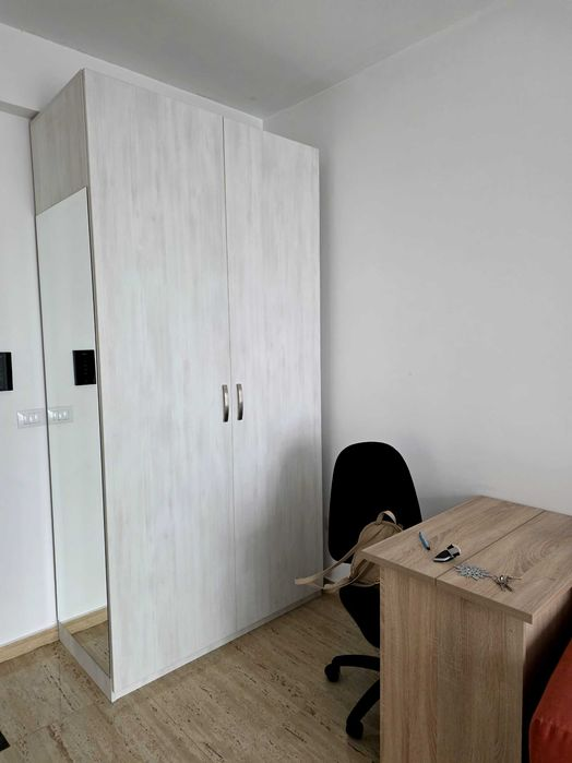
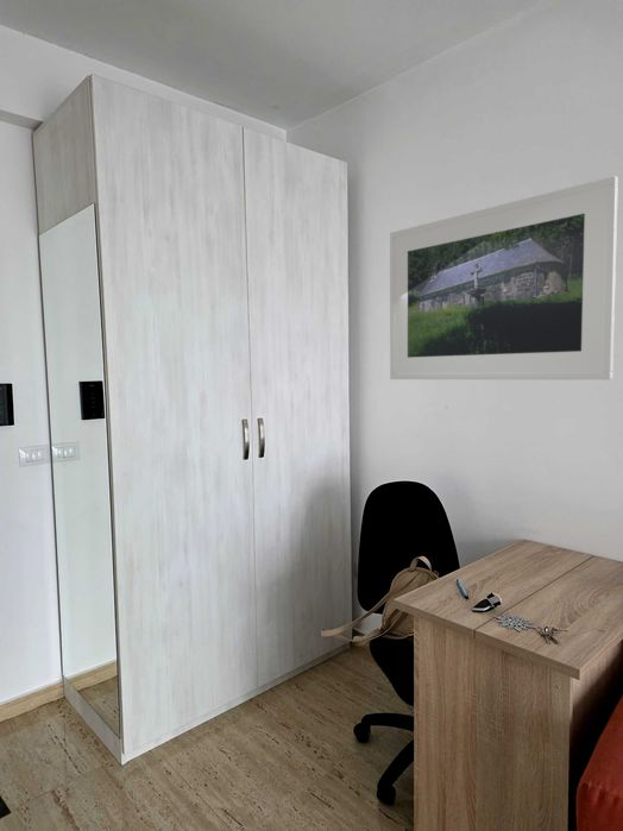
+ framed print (484, 295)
